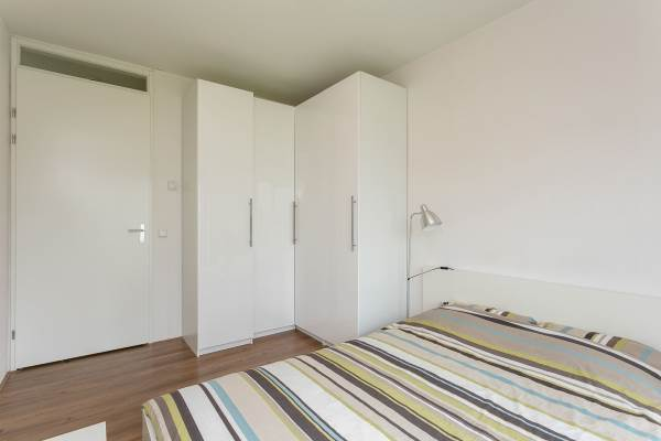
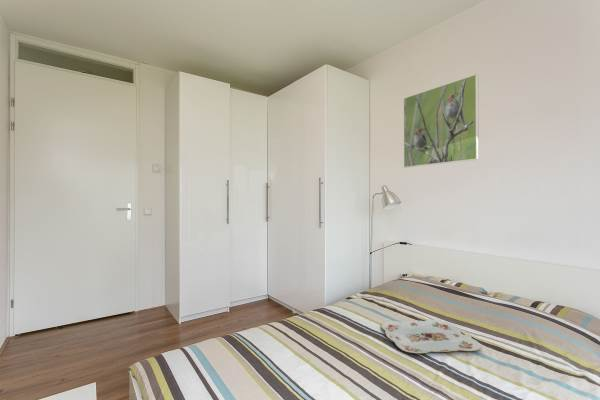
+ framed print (437, 125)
+ serving tray (427, 335)
